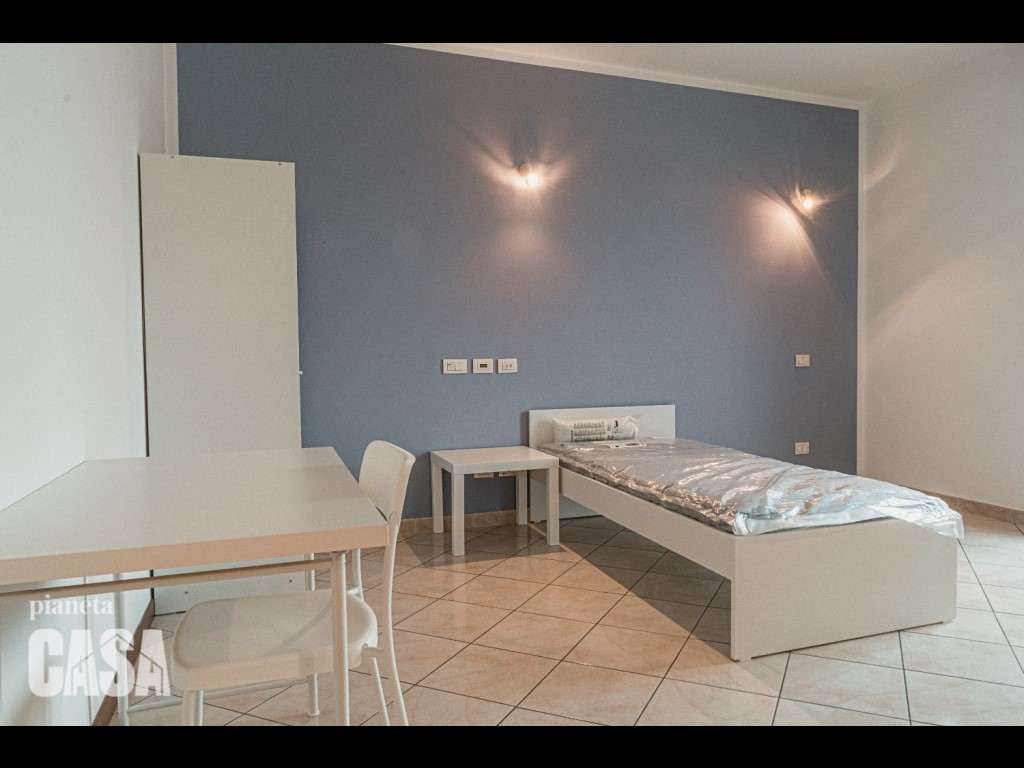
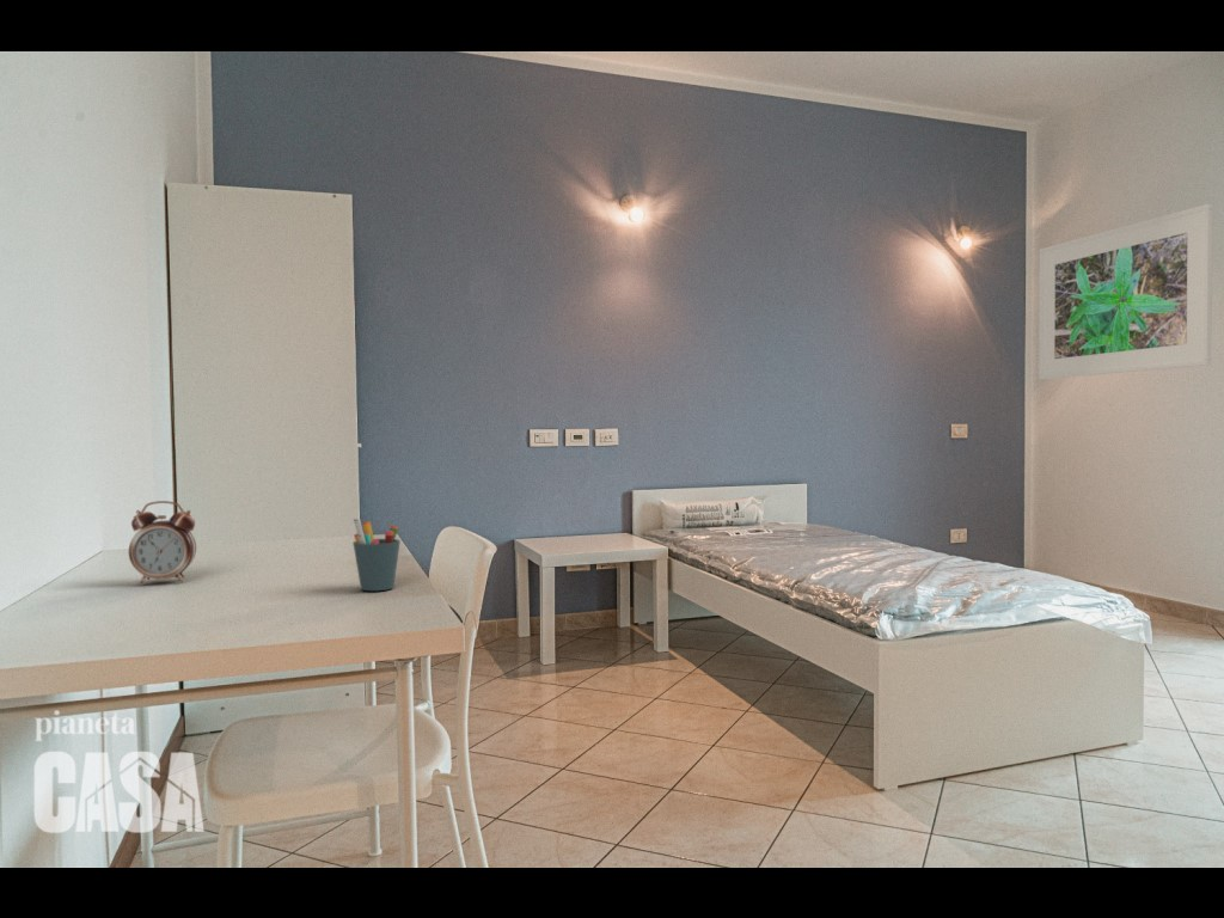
+ alarm clock (163, 541)
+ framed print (1115, 300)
+ pen holder (377, 551)
